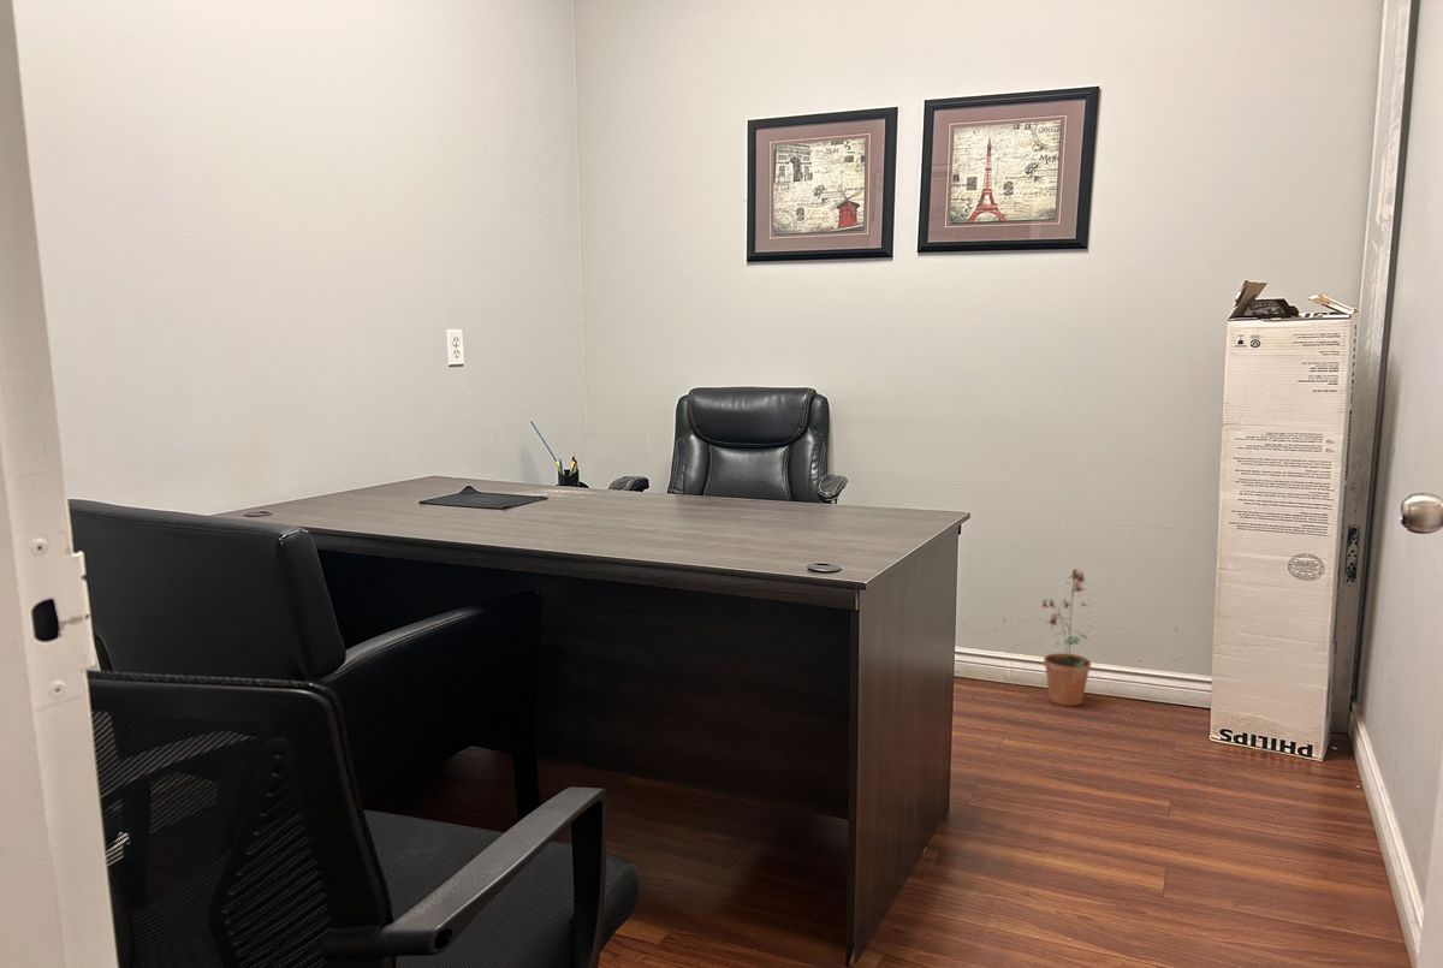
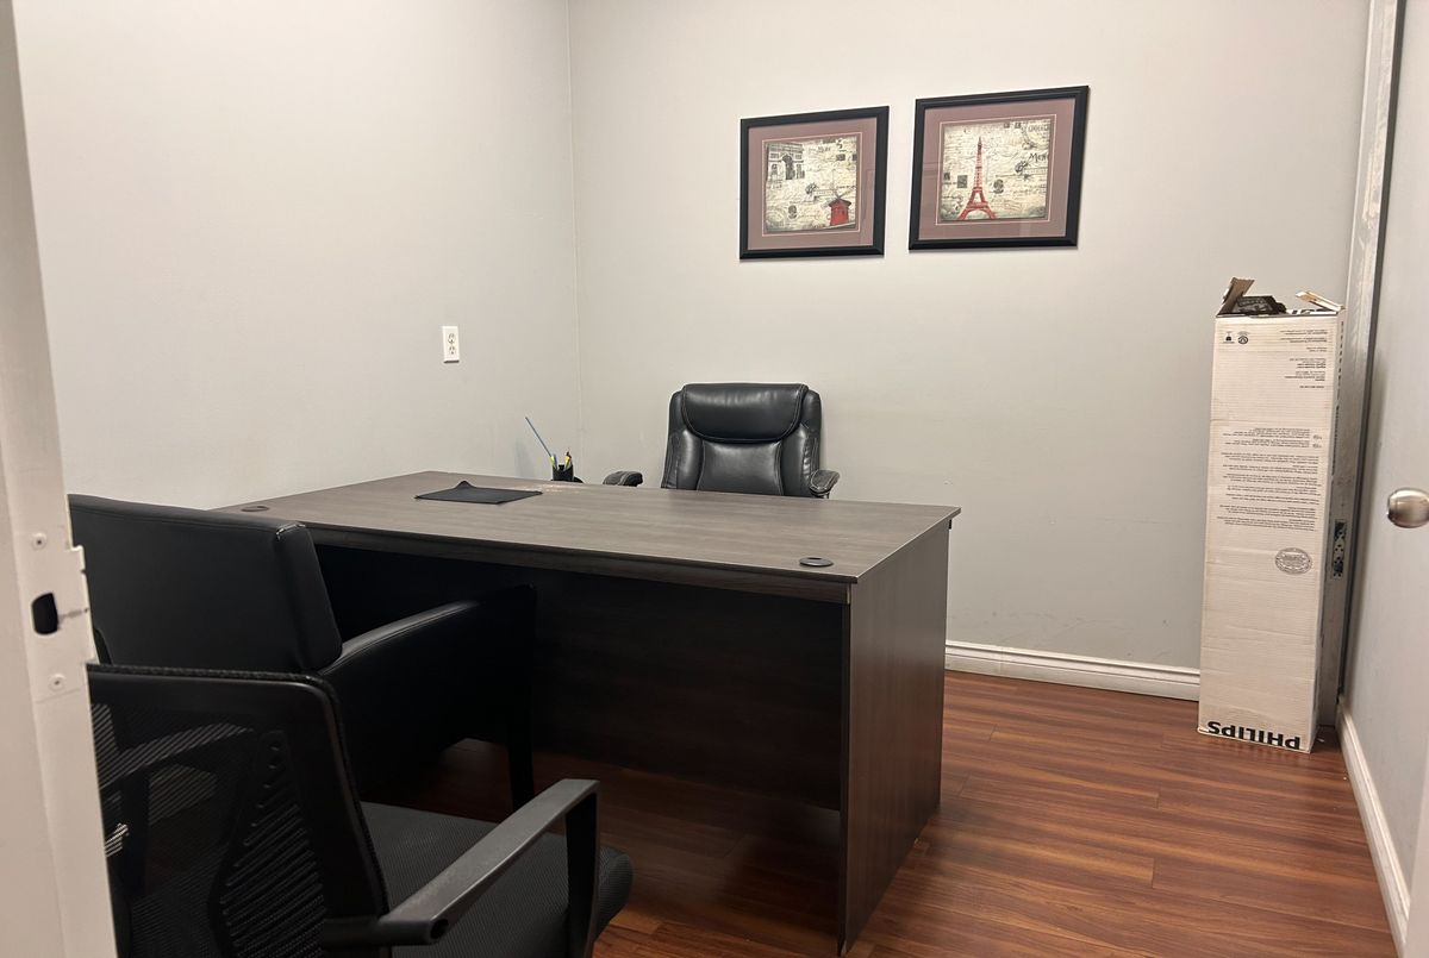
- potted plant (1064, 636)
